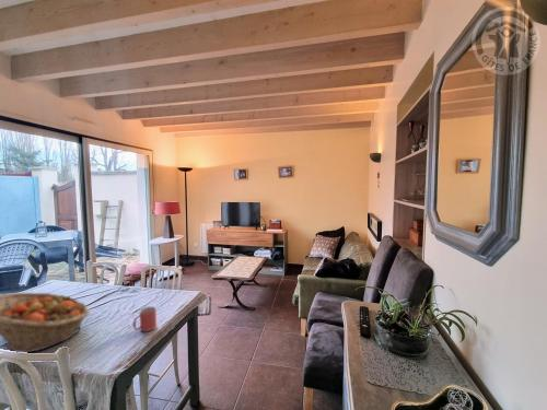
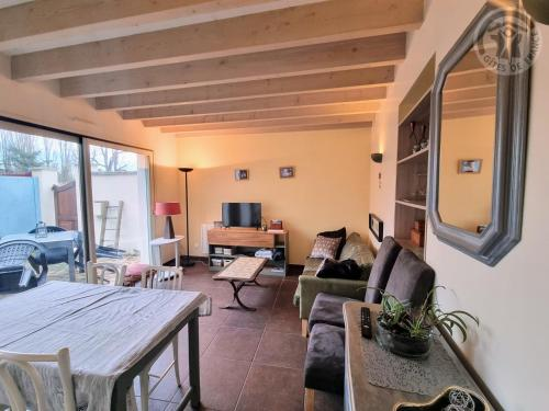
- mug (144, 320)
- fruit basket (39, 315)
